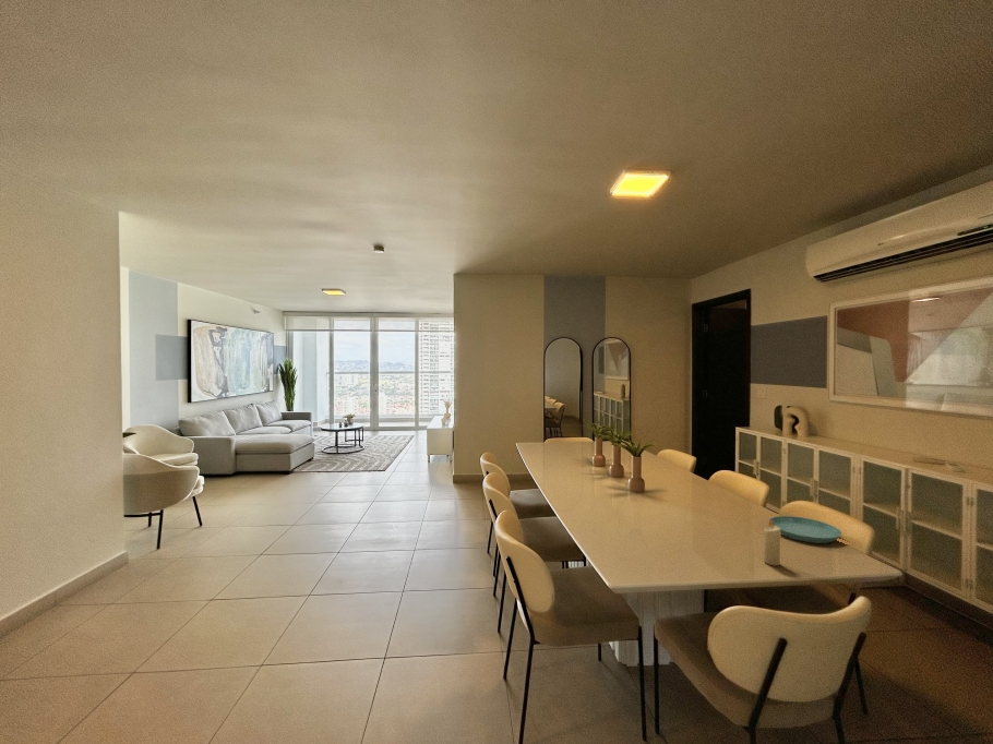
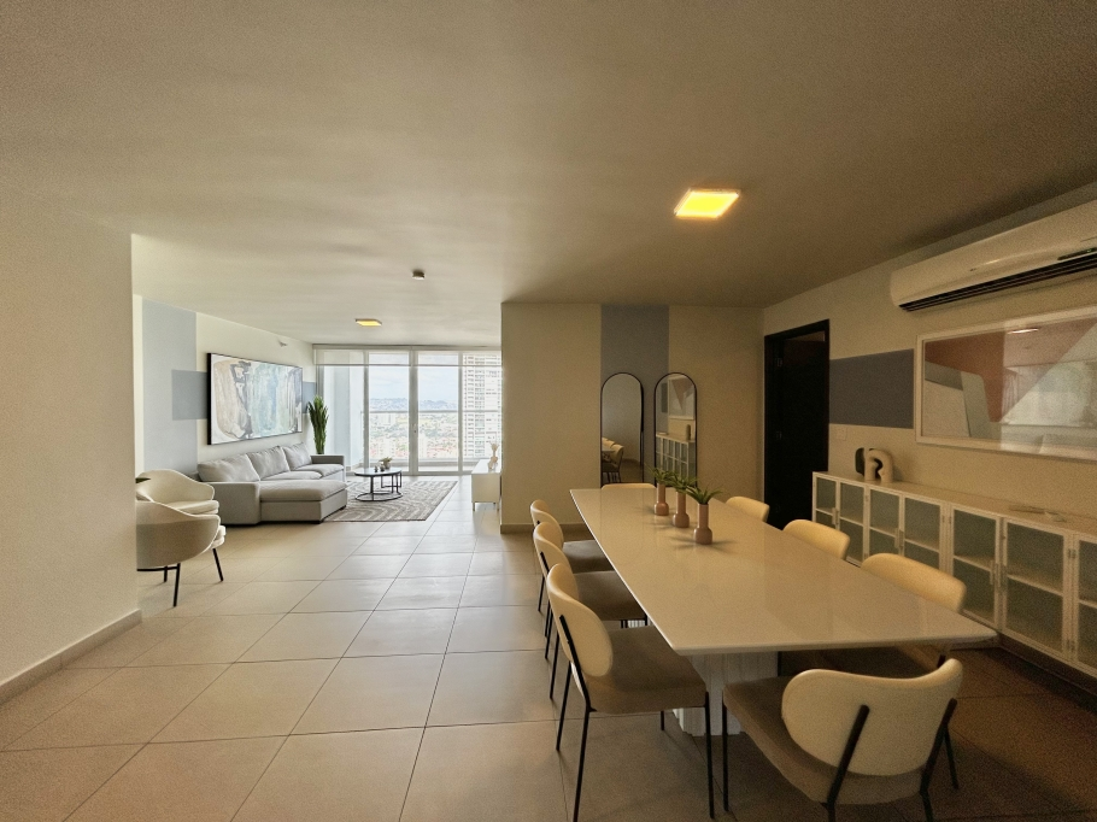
- candle (771, 541)
- saucer (803, 529)
